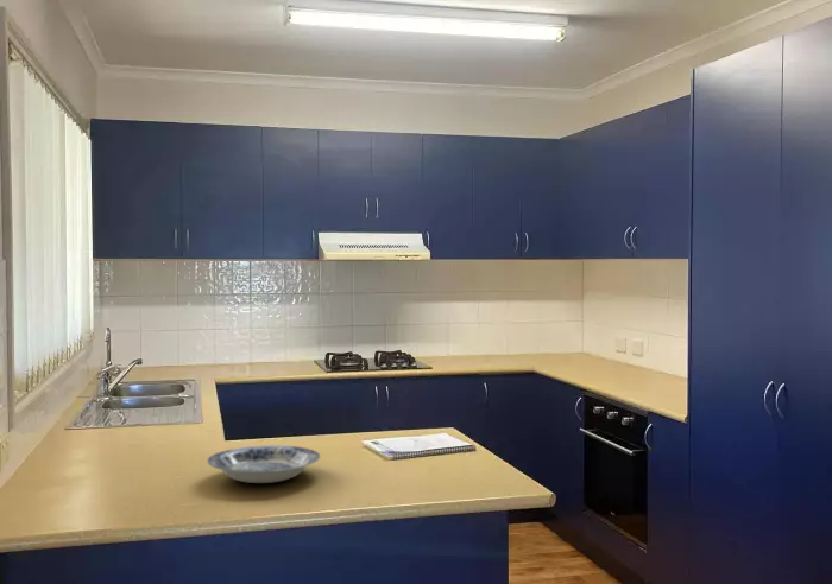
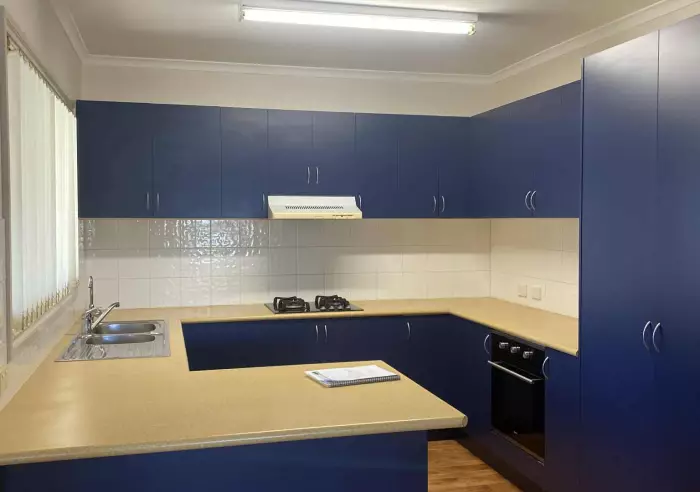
- plate (264, 466)
